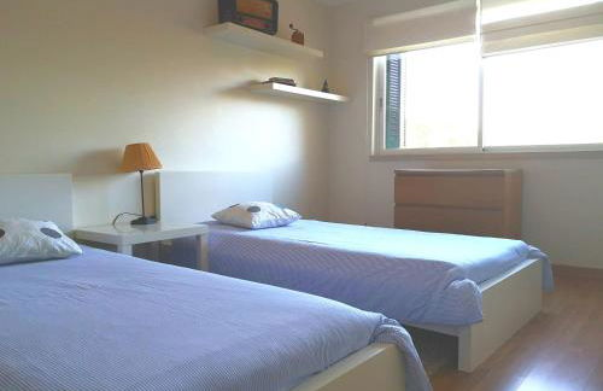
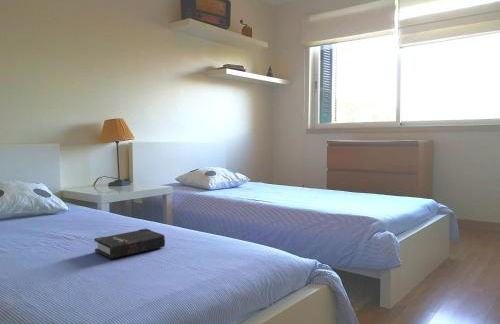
+ hardback book (130, 243)
